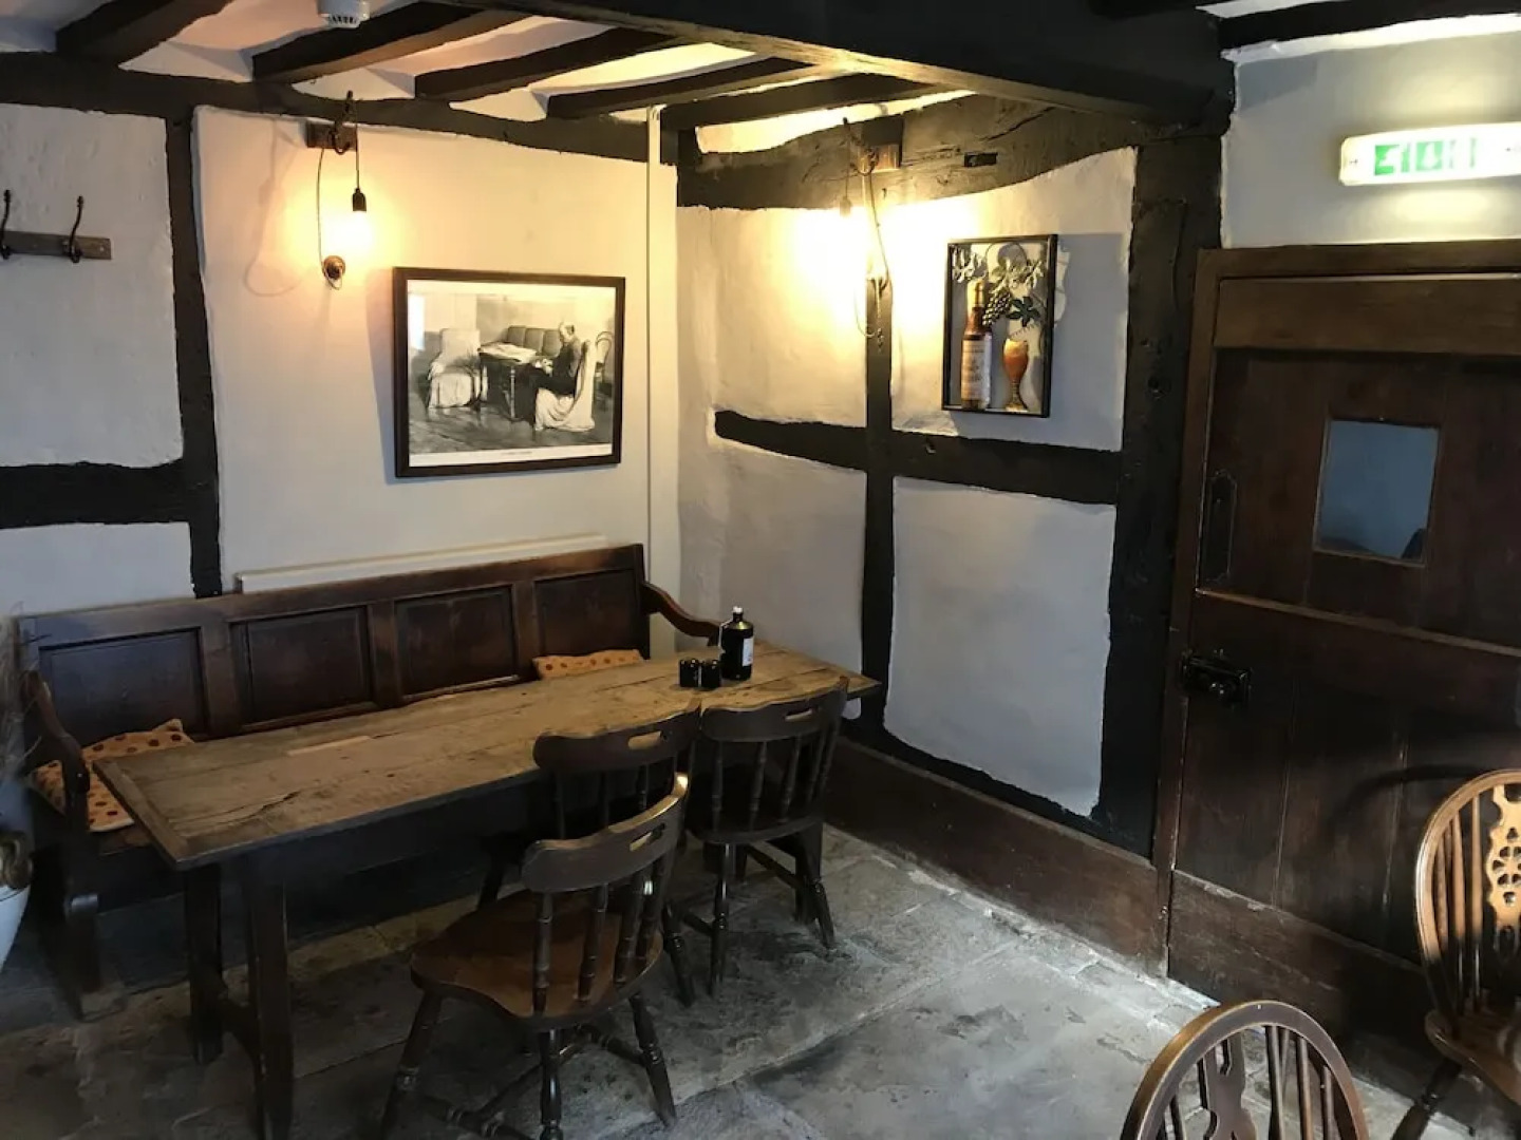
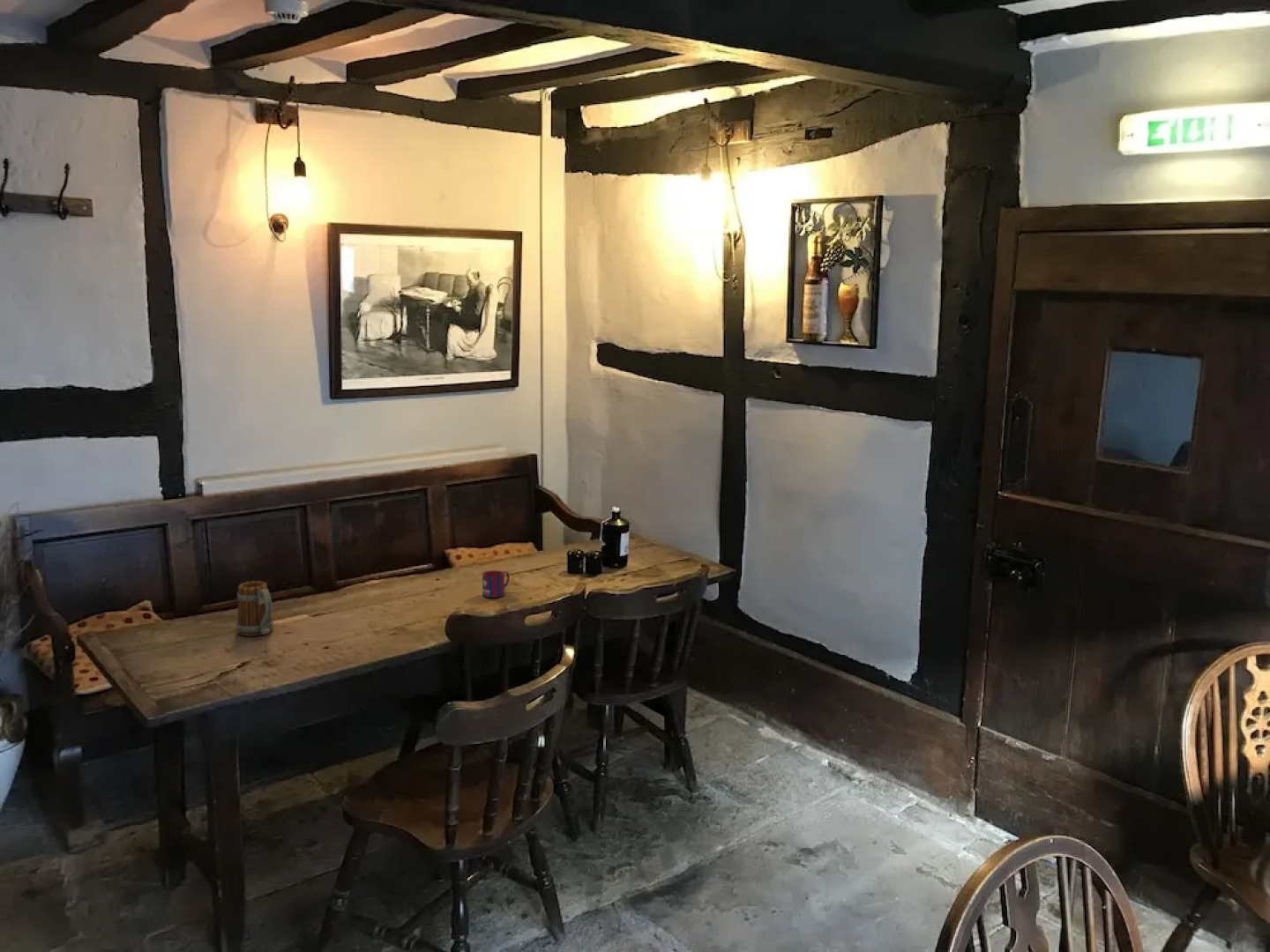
+ mug (497, 583)
+ beer mug (258, 609)
